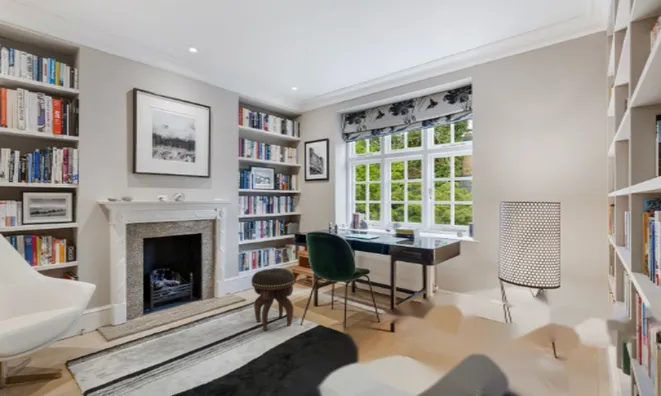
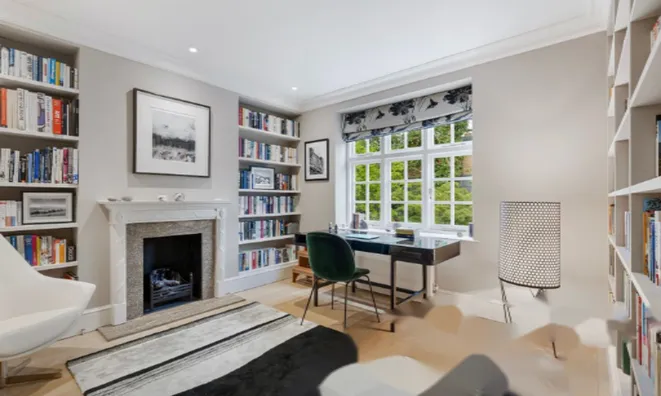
- footstool (273, 297)
